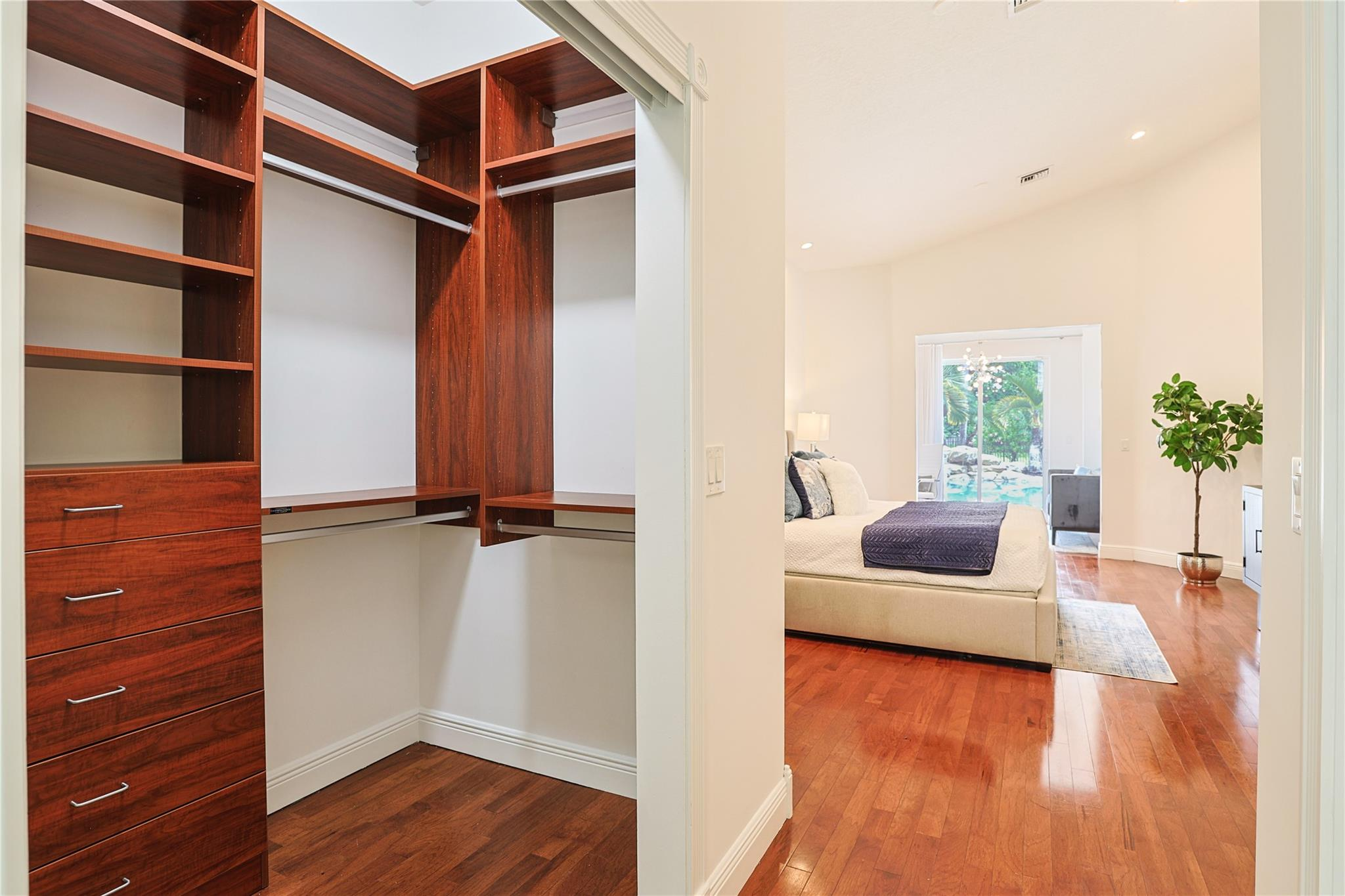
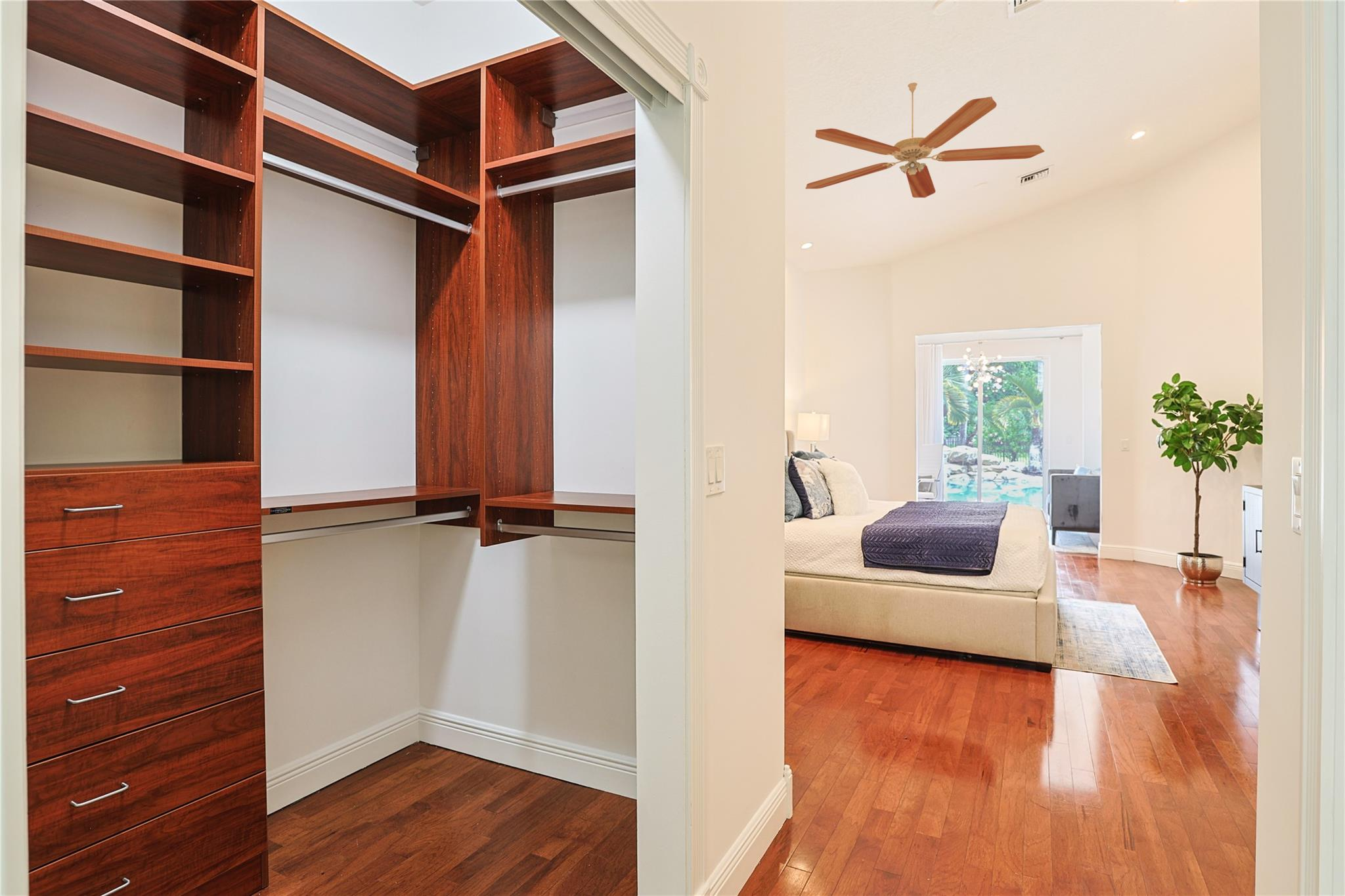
+ ceiling fan (913, 131)
